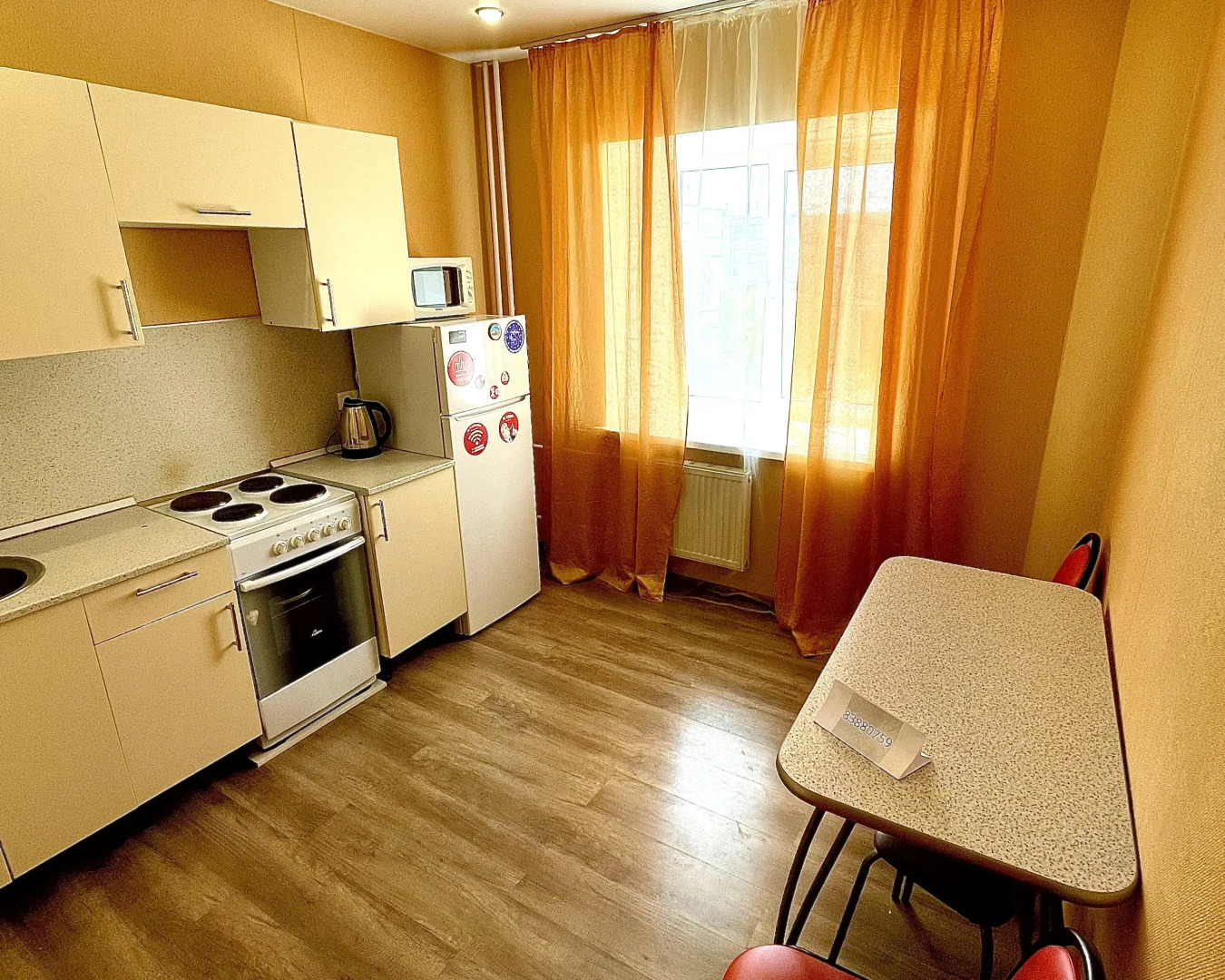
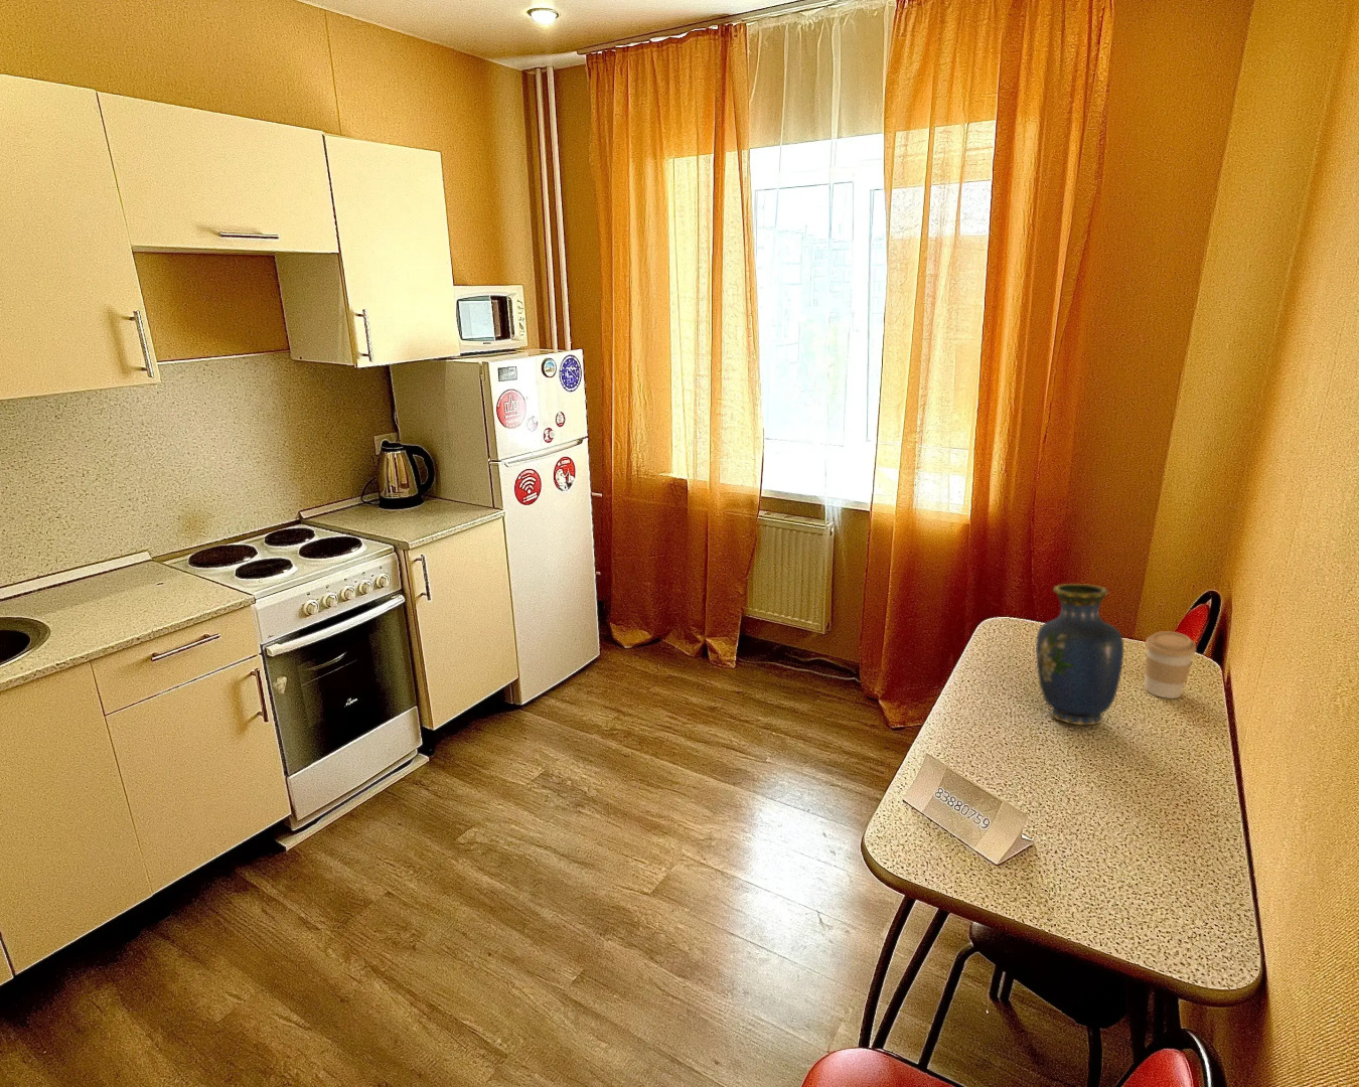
+ coffee cup (1167, 663)
+ vase (1078, 653)
